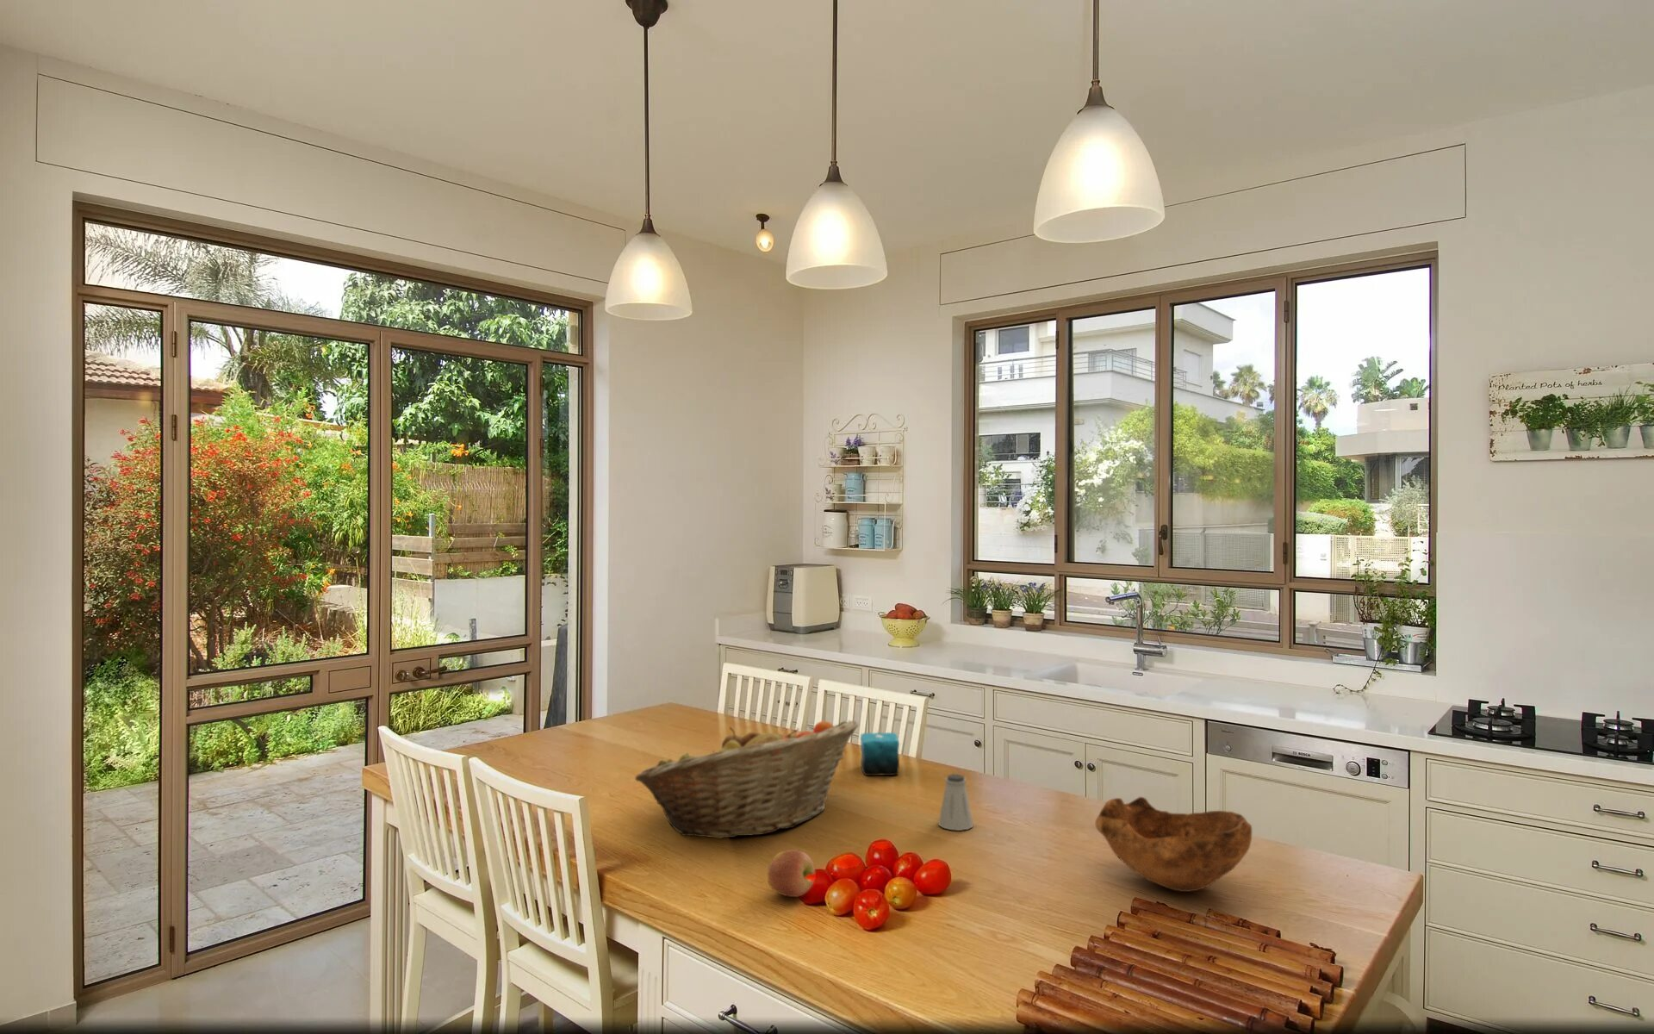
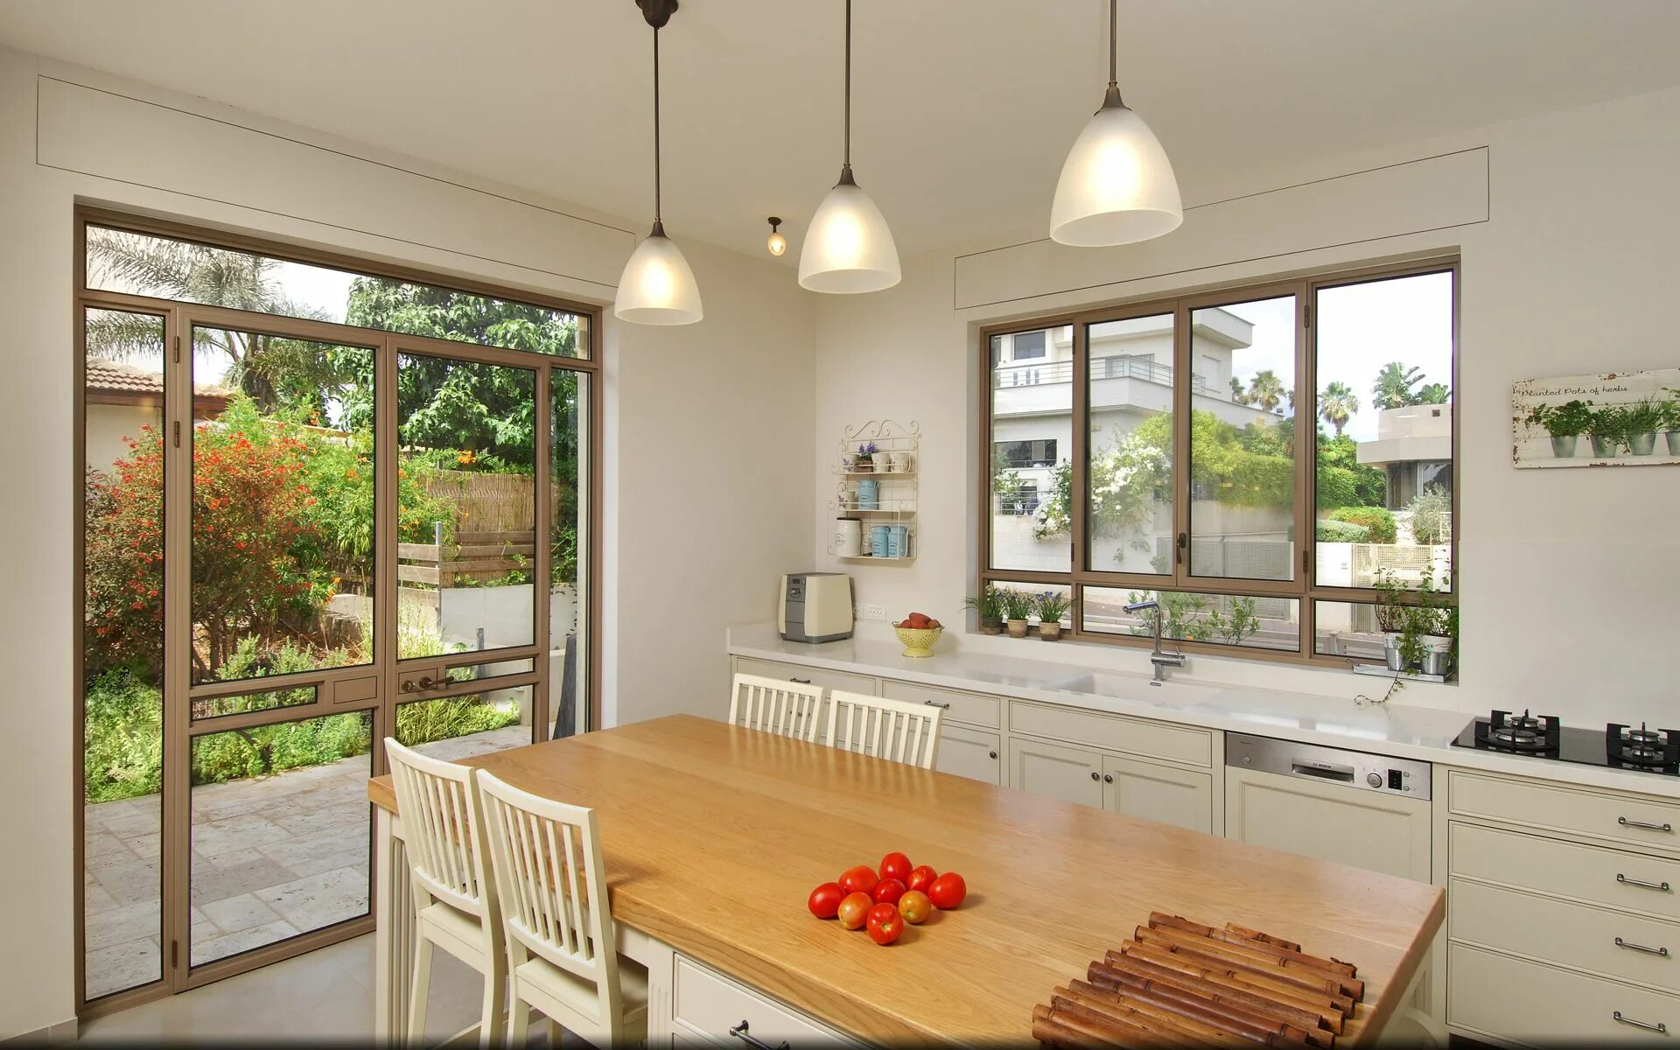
- fruit basket (753, 767)
- wooden bowl (1169, 845)
- saltshaker (955, 799)
- candle (880, 746)
- apple (793, 873)
